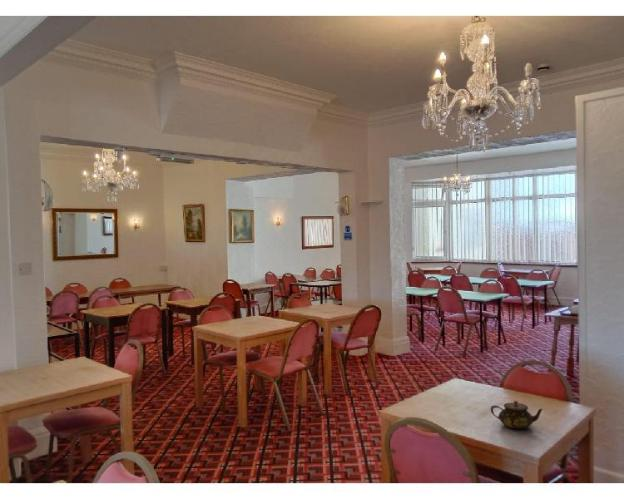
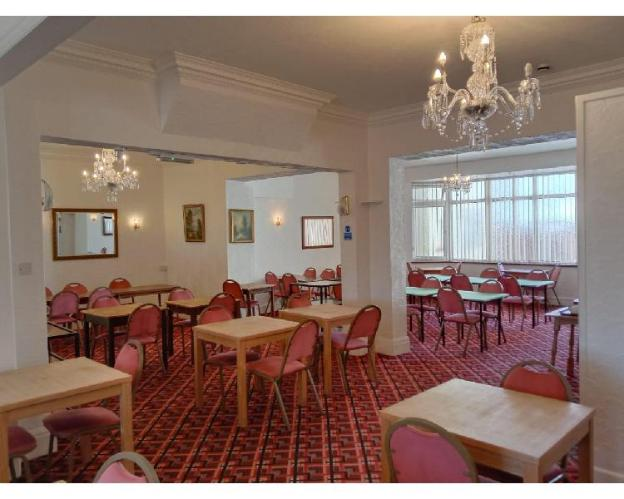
- teapot (516, 413)
